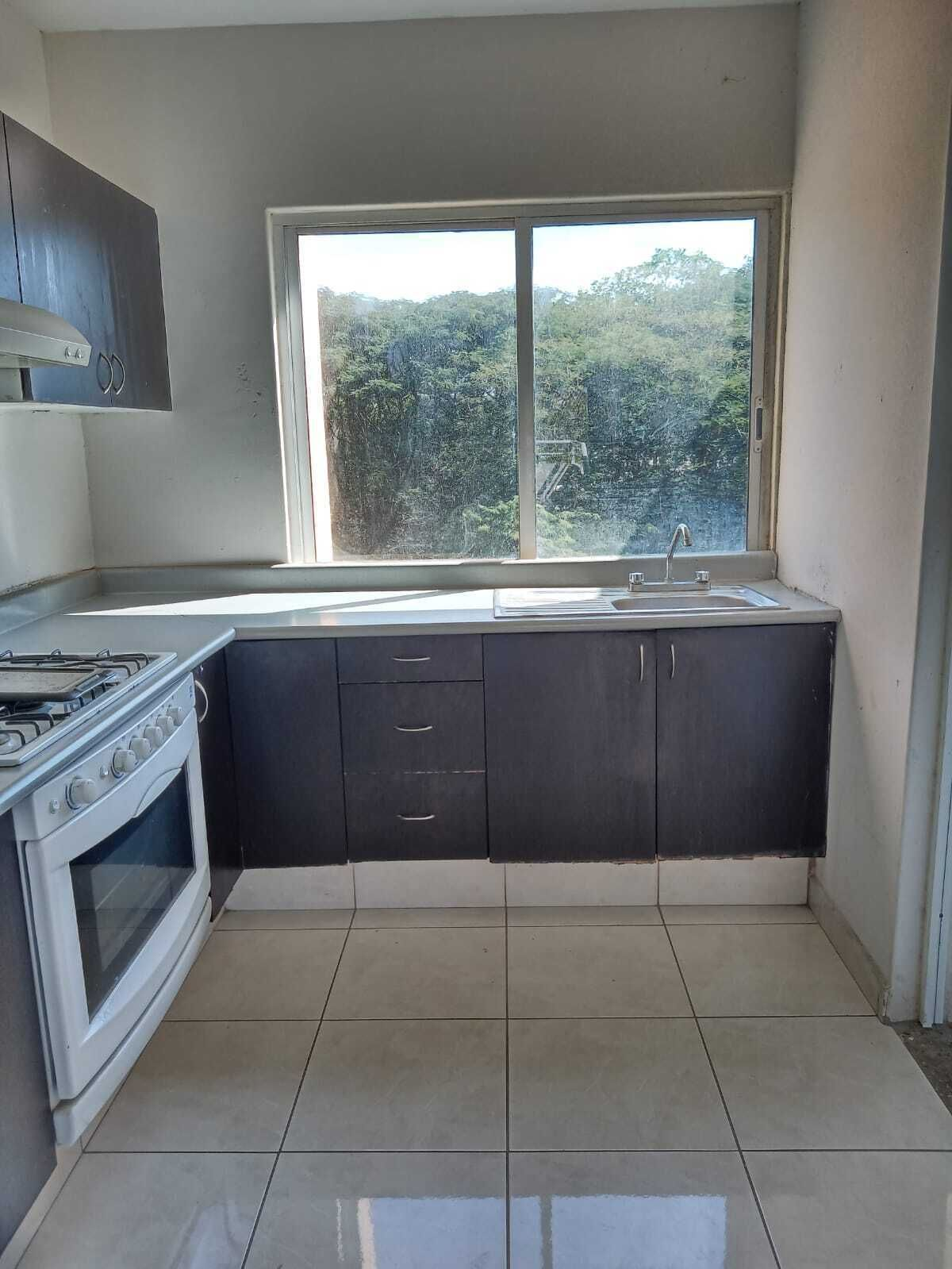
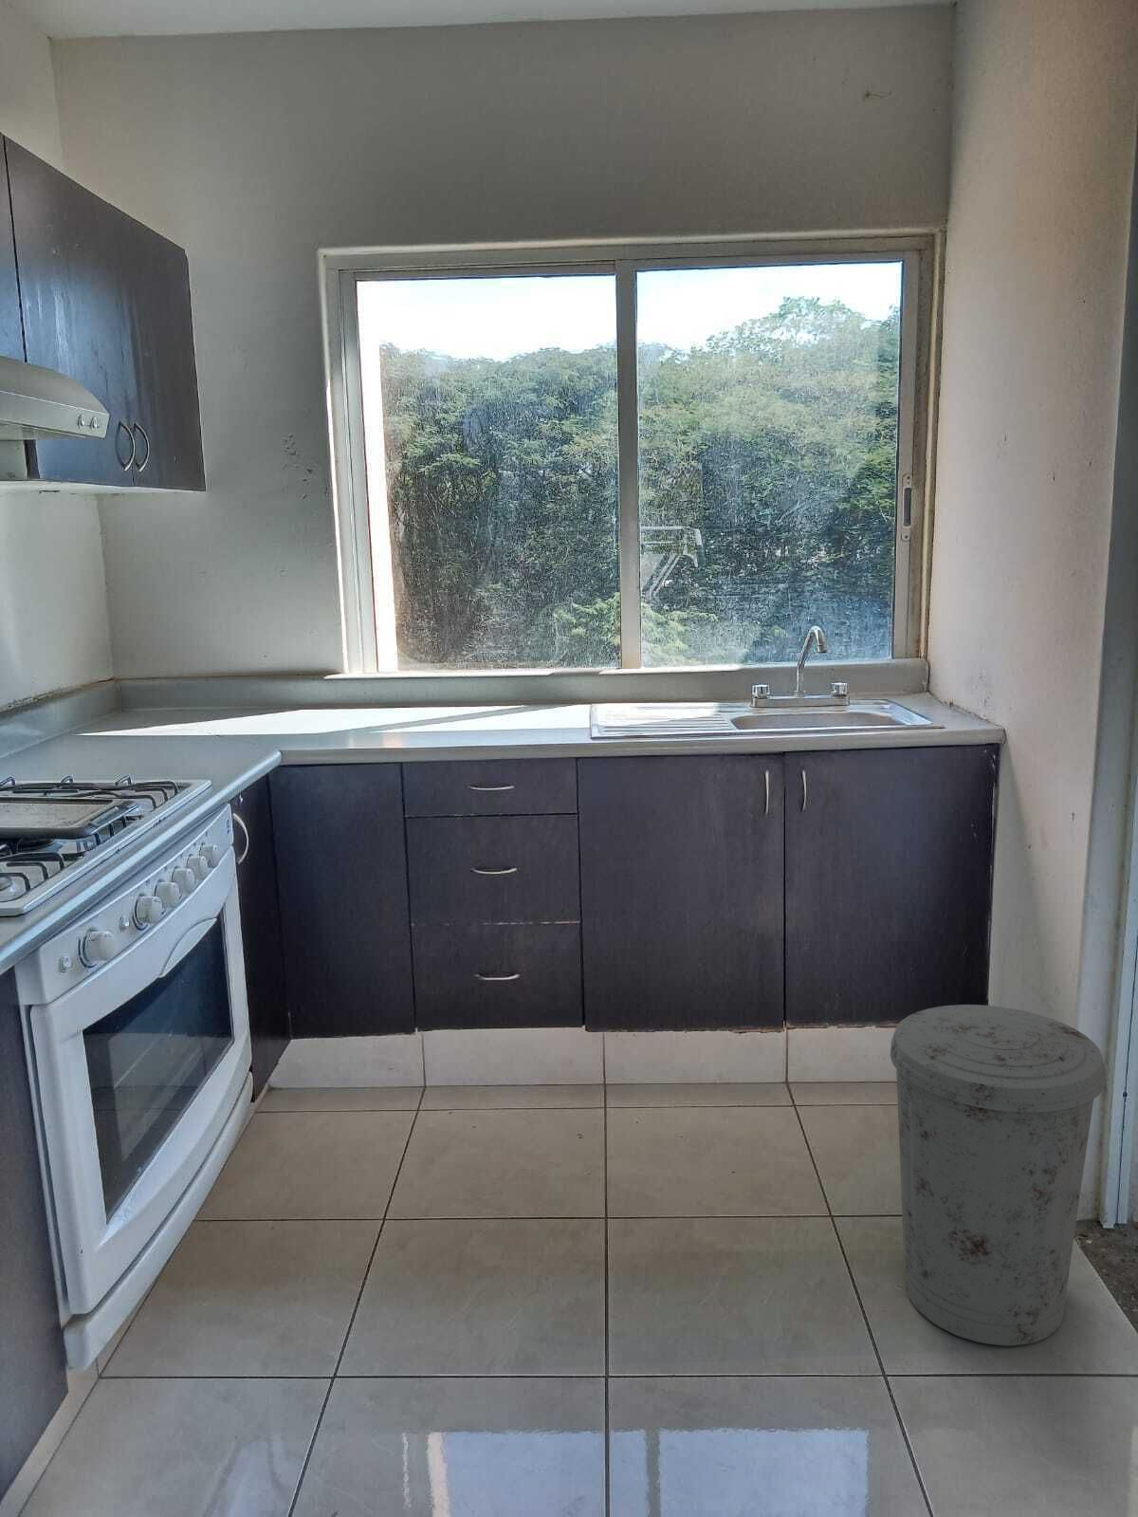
+ trash can (989, 1166)
